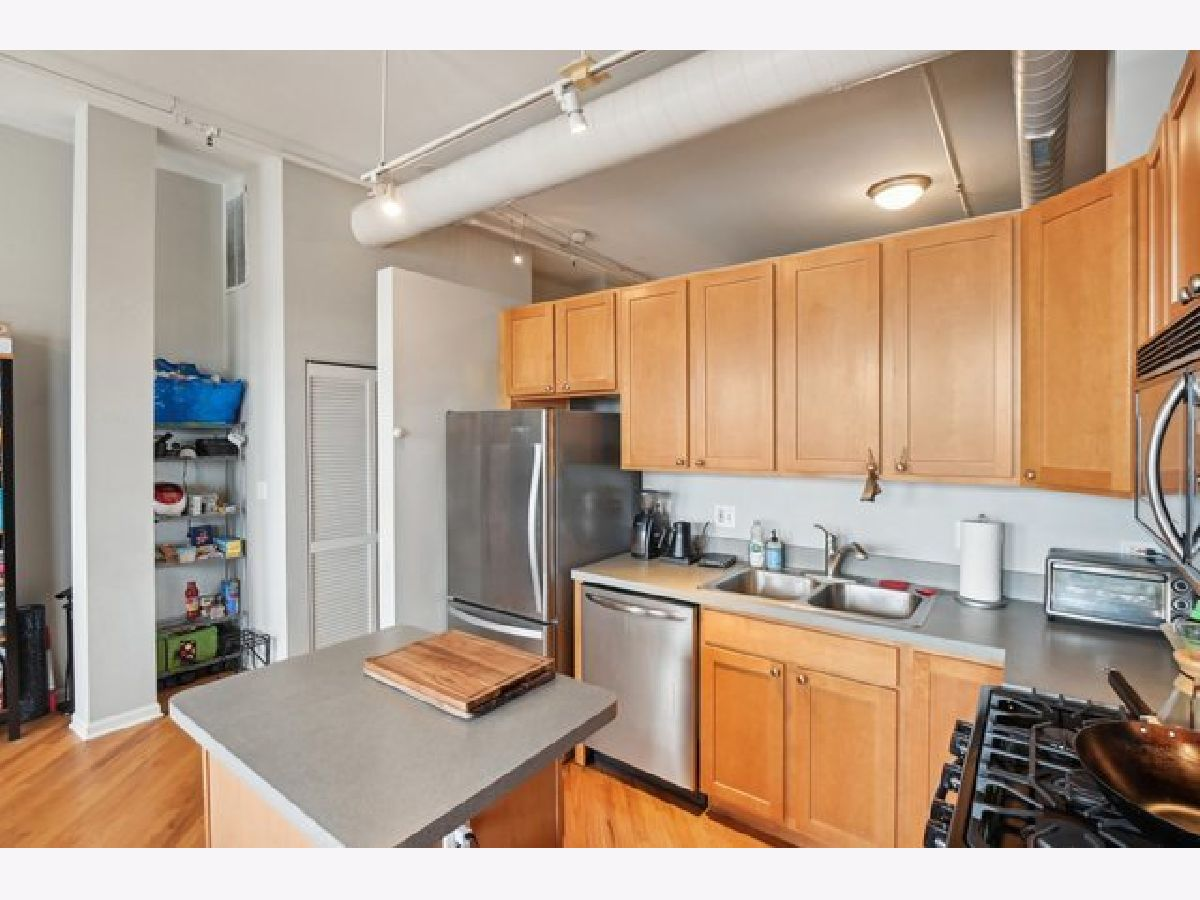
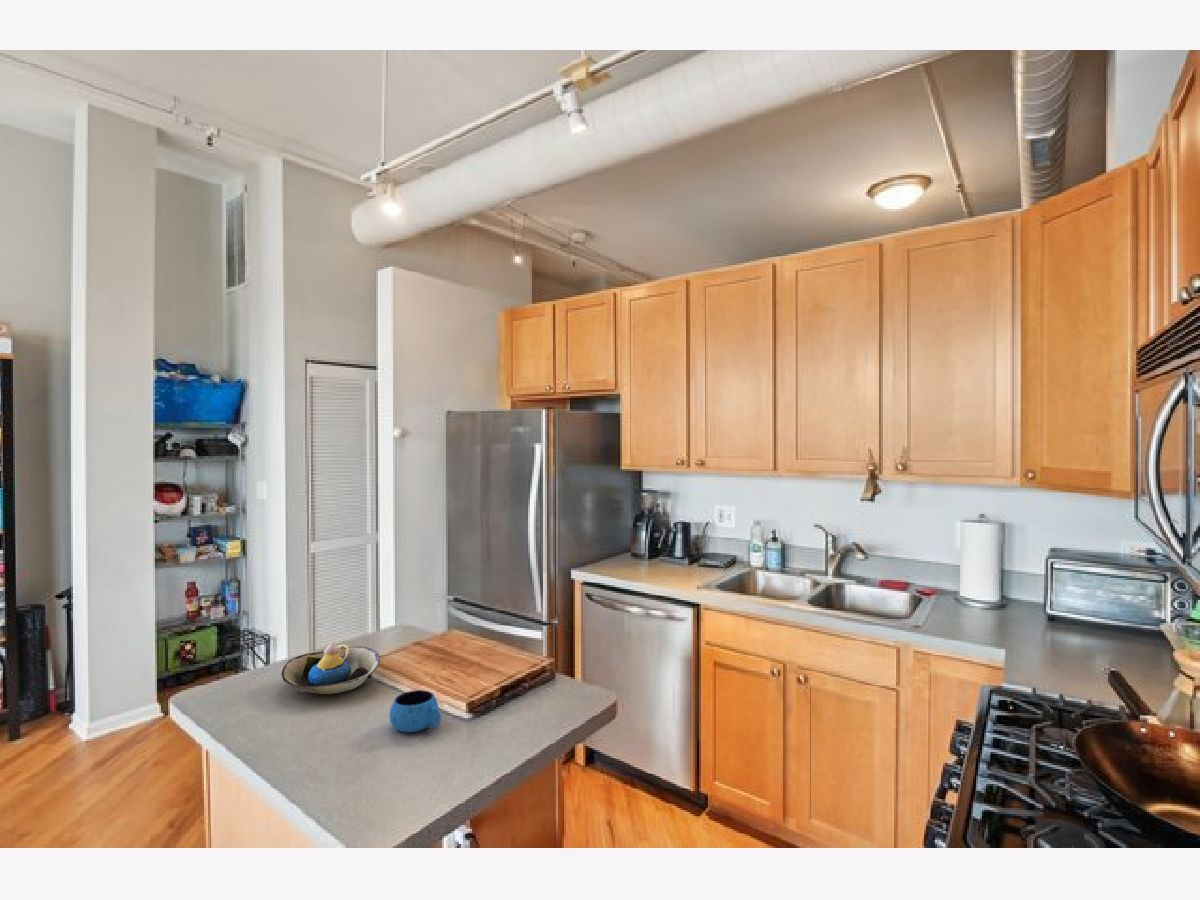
+ decorative bowl (325, 661)
+ mug (418, 712)
